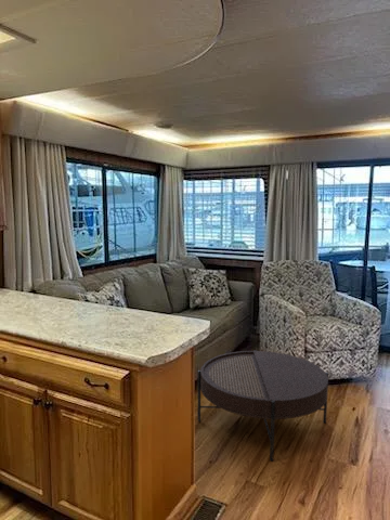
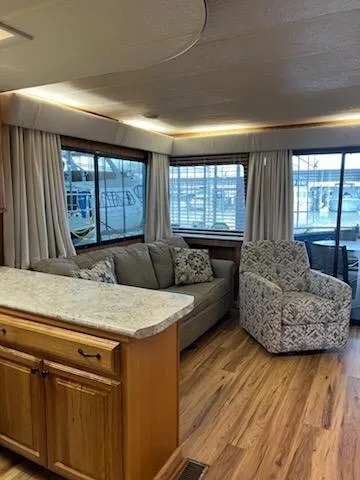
- coffee table (262, 396)
